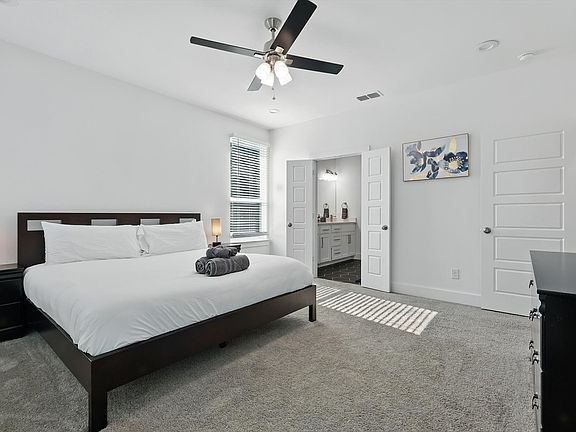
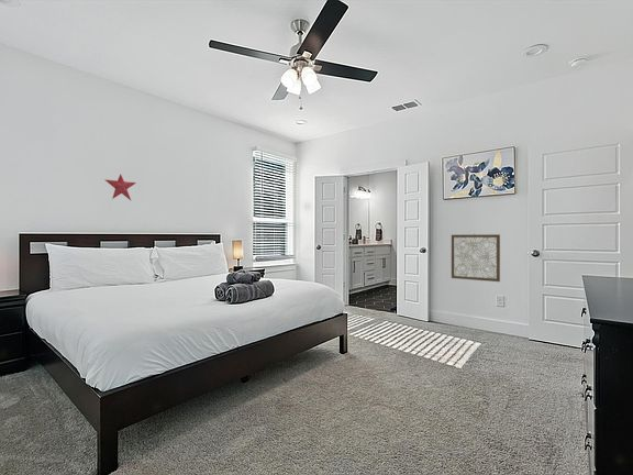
+ wall art (475, 258)
+ decorative star (121, 186)
